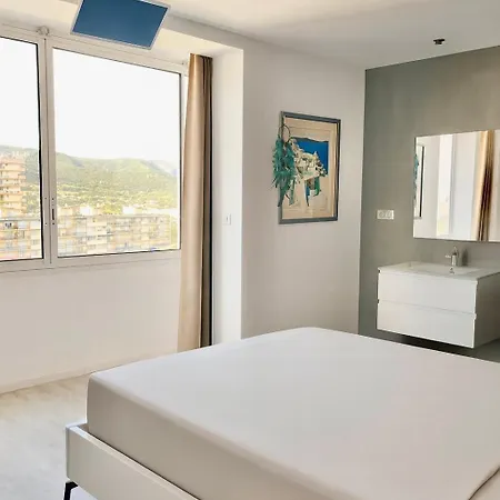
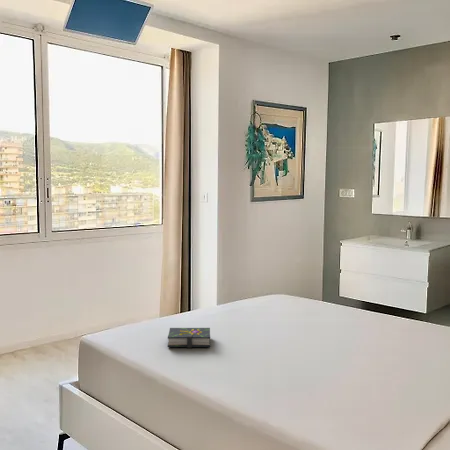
+ book (189, 336)
